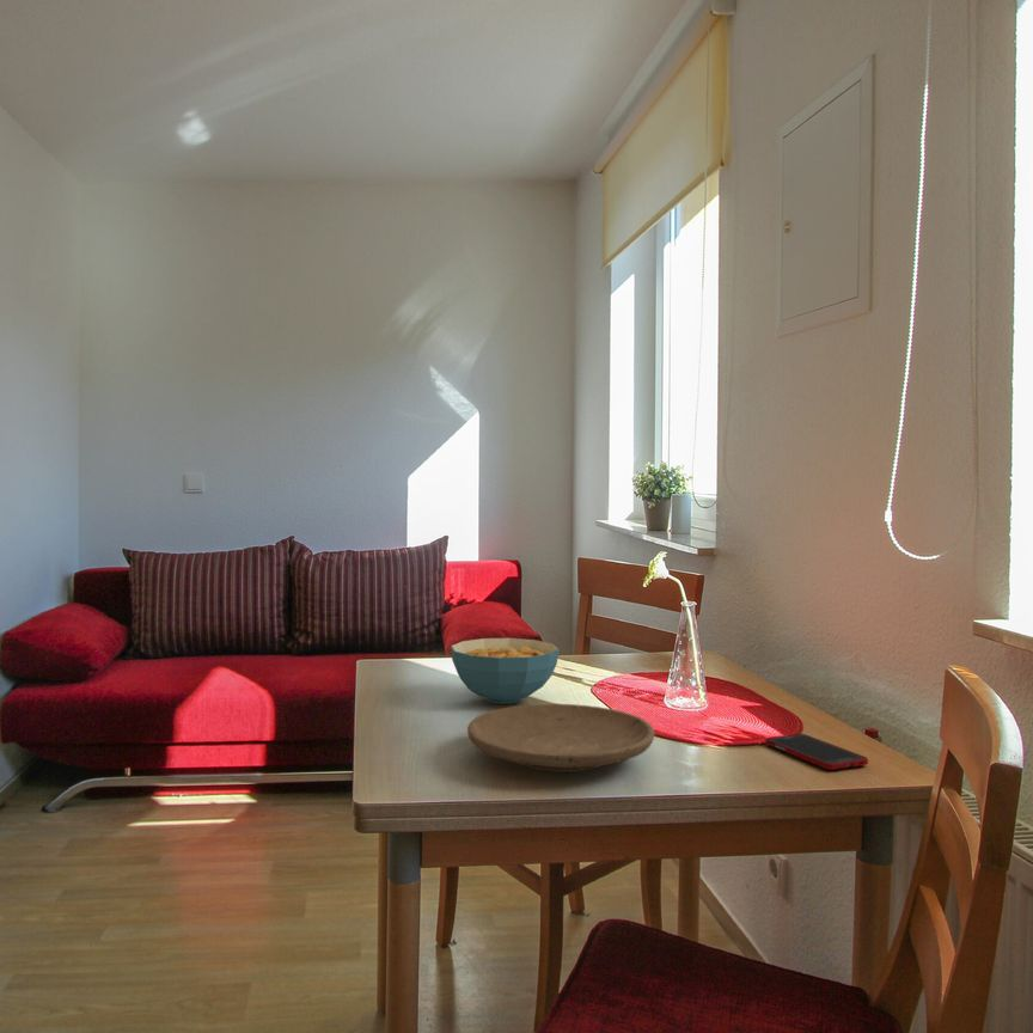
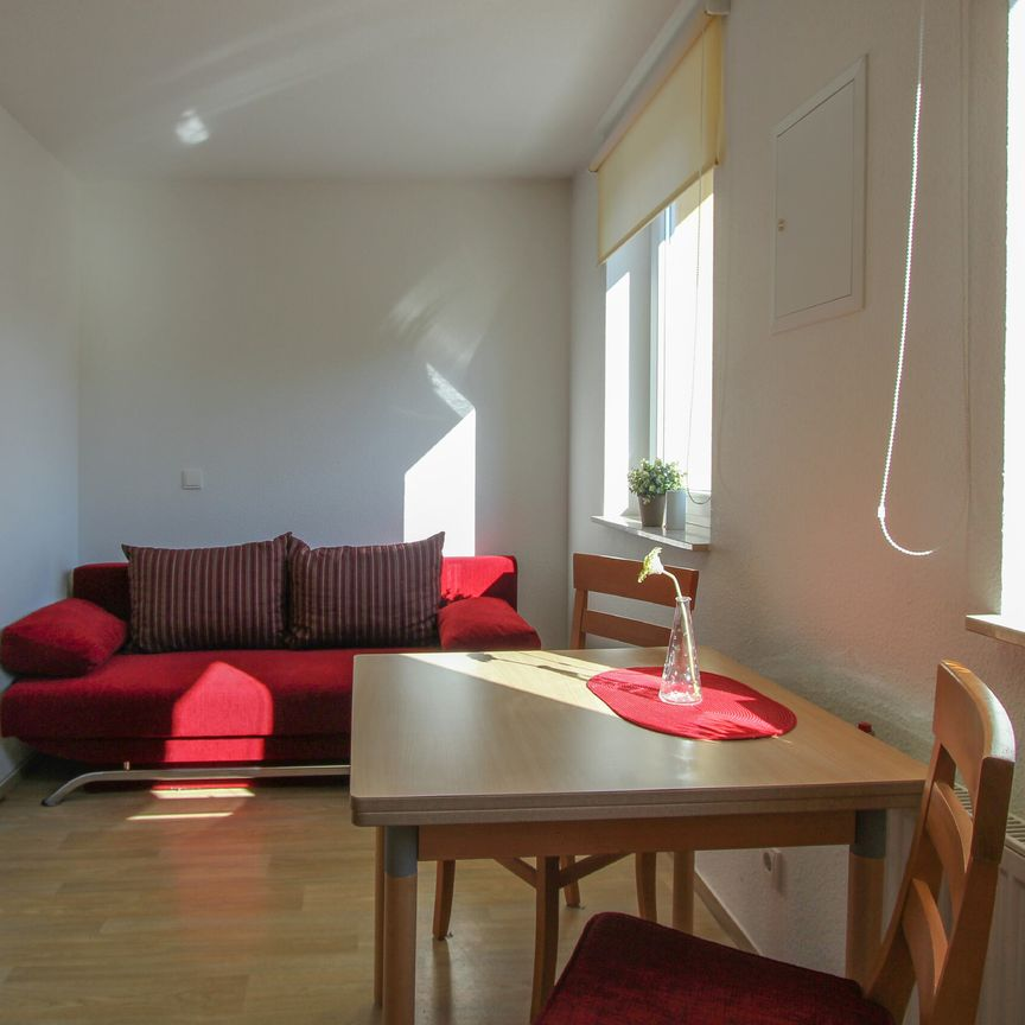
- cereal bowl (503, 673)
- cell phone (814, 751)
- plate (560, 741)
